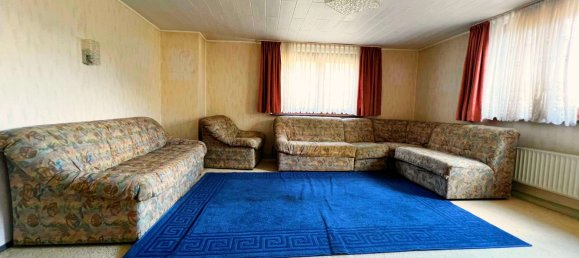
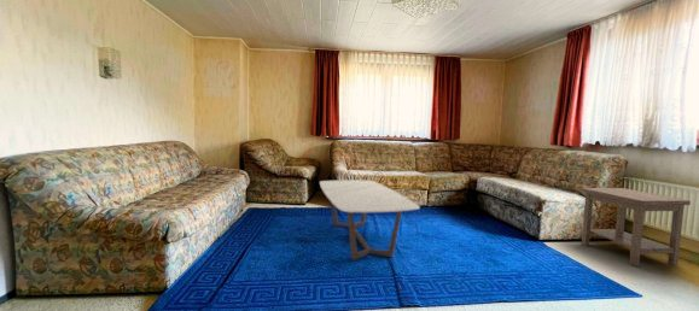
+ coffee table (361, 215)
+ side table (633, 224)
